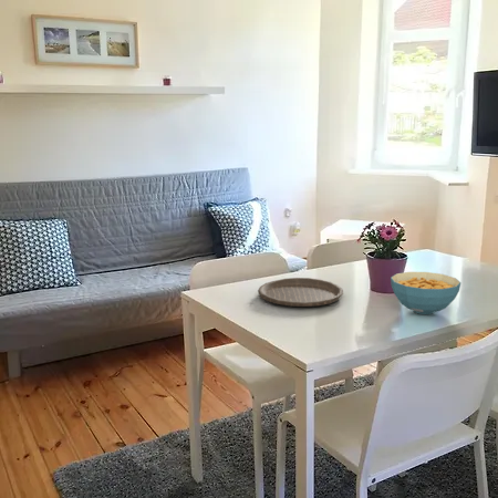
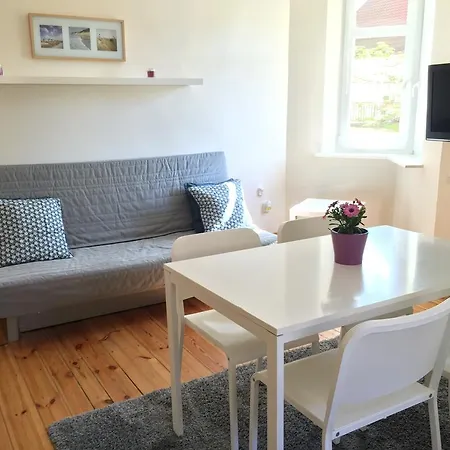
- plate (300, 292)
- cereal bowl (424, 295)
